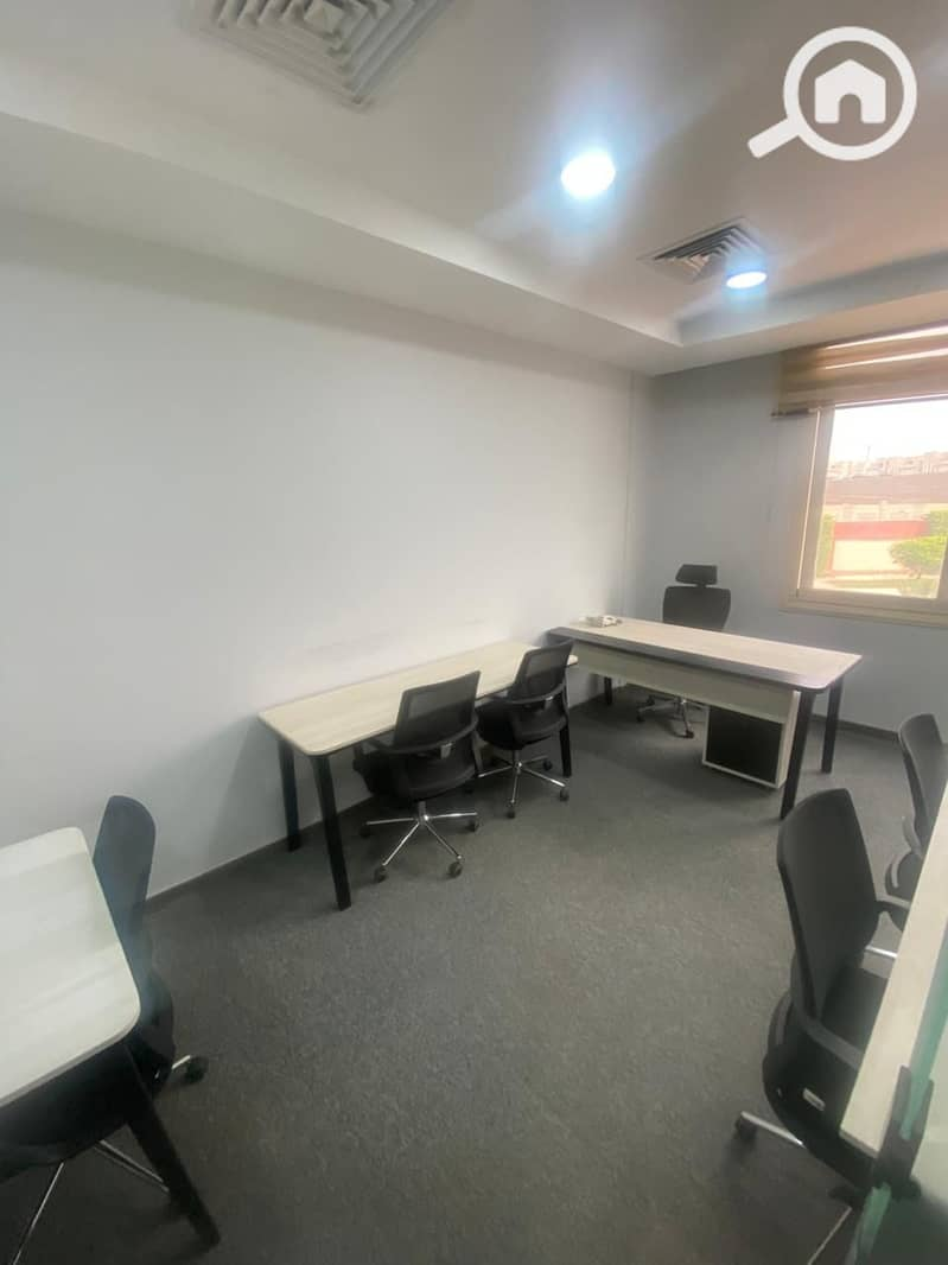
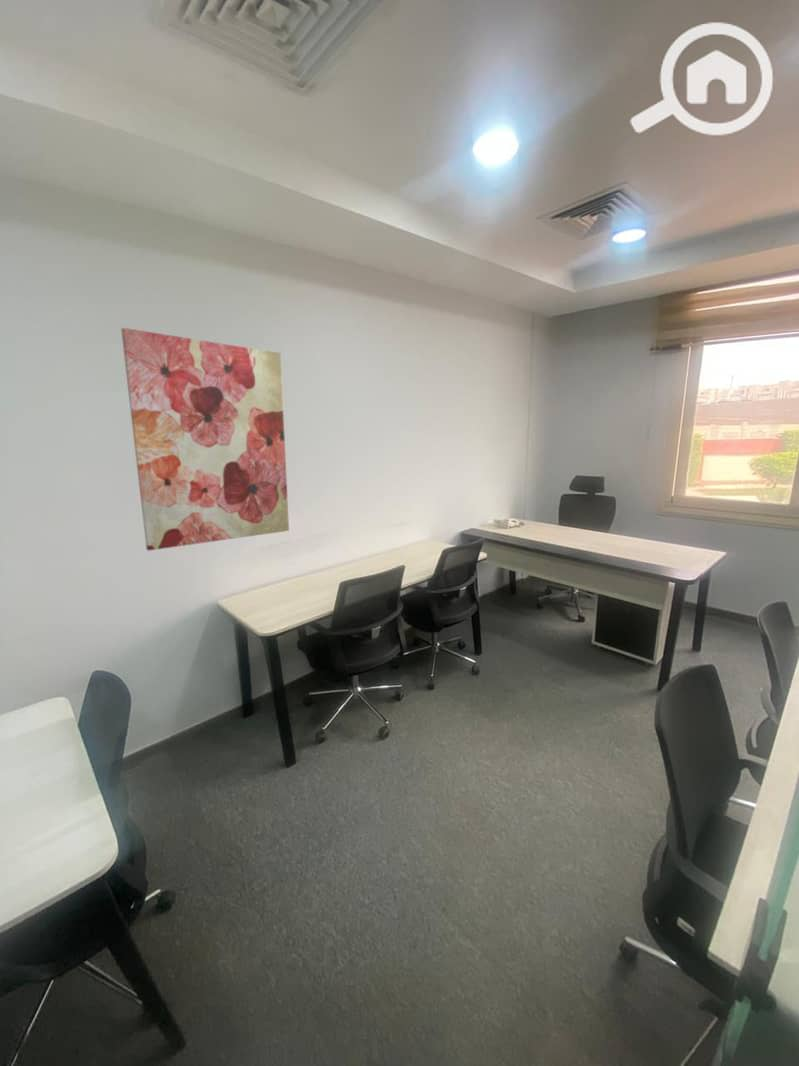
+ wall art (217, 445)
